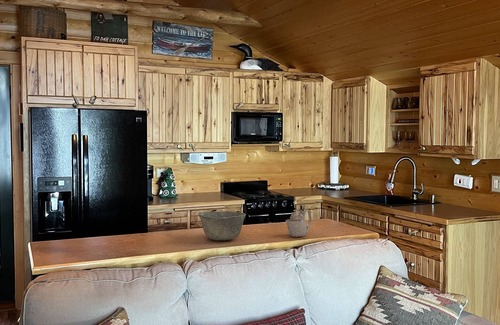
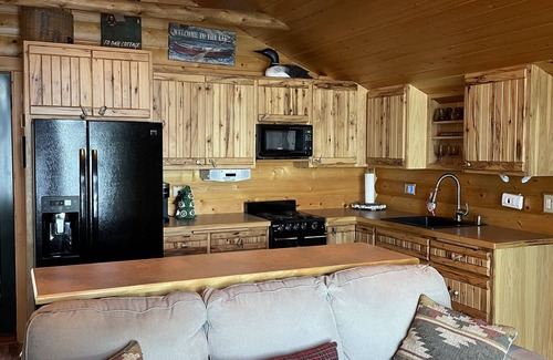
- bowl (221, 226)
- teapot (298, 222)
